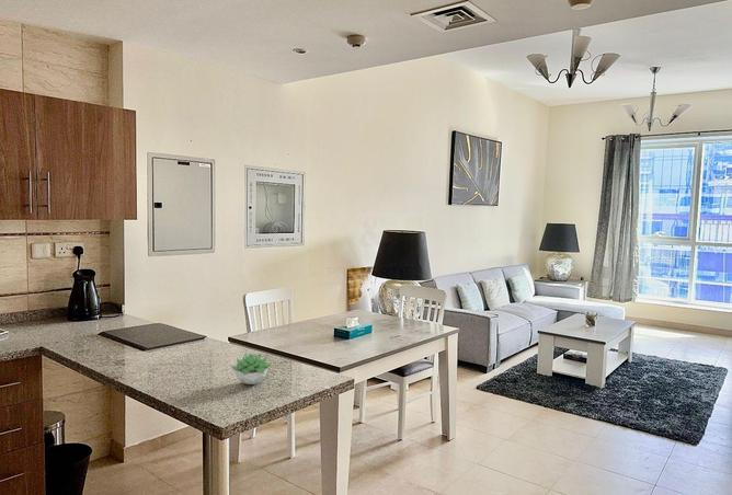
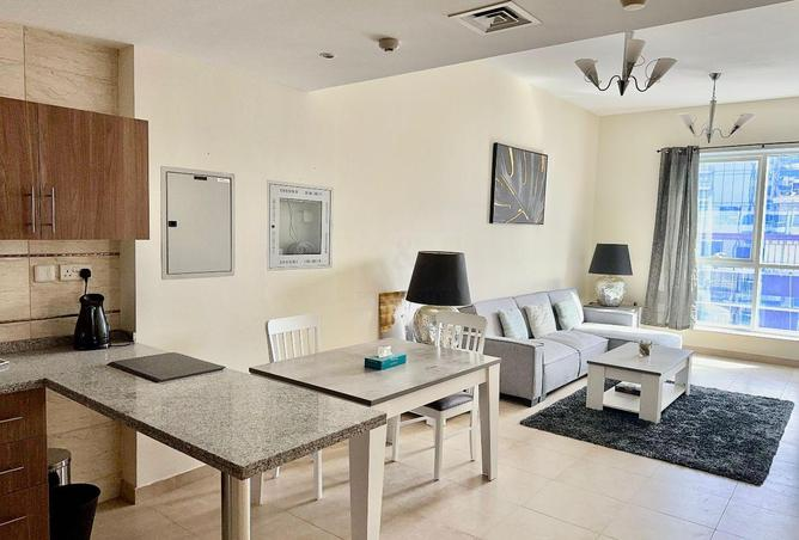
- succulent plant (251, 369)
